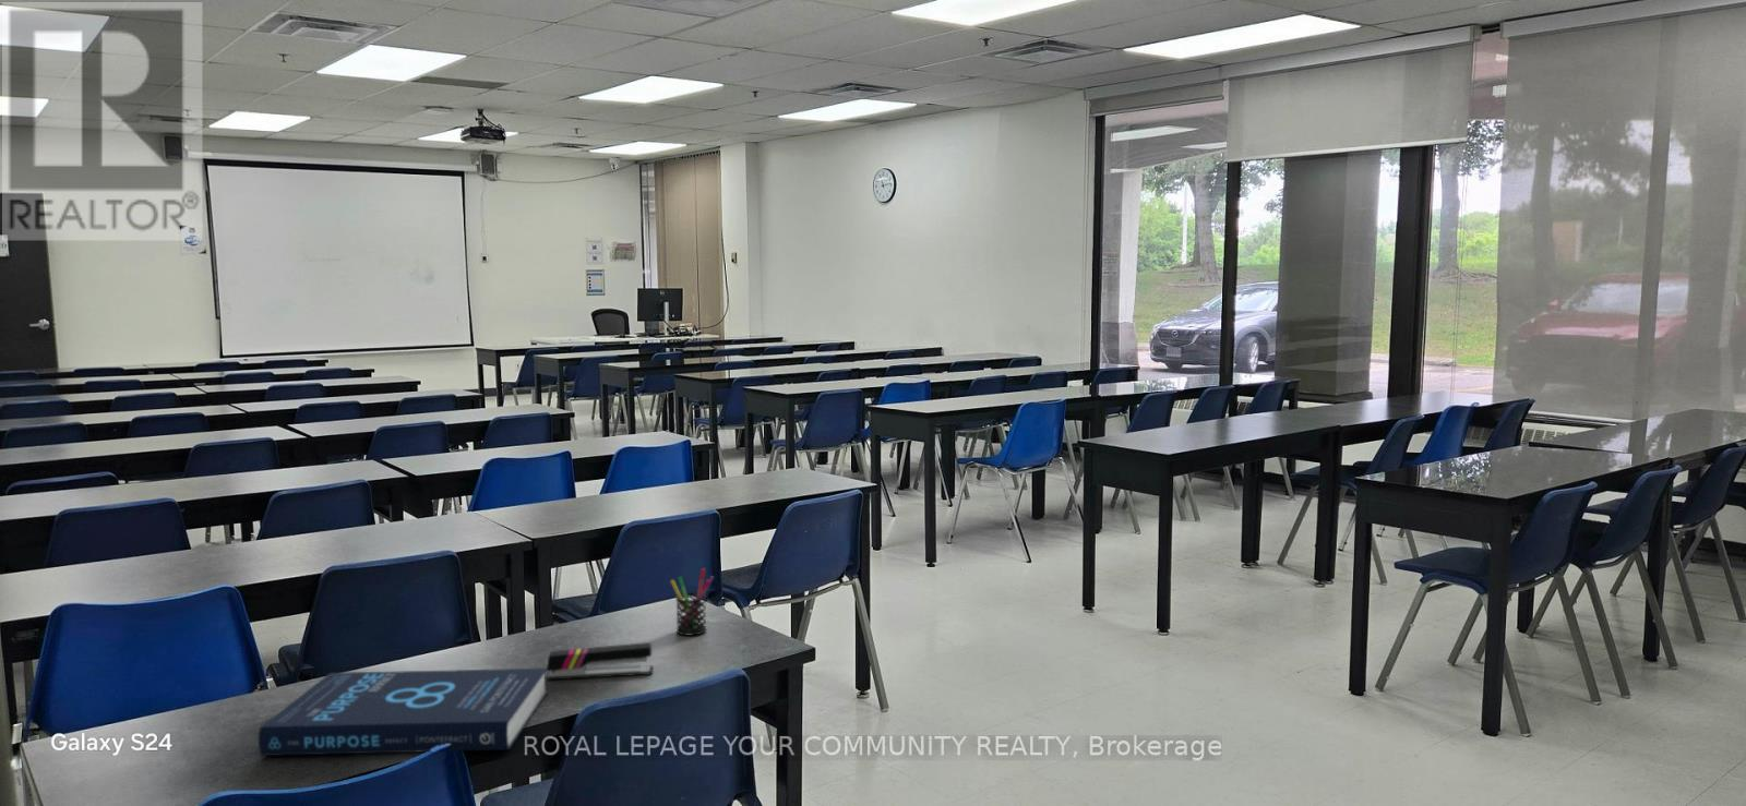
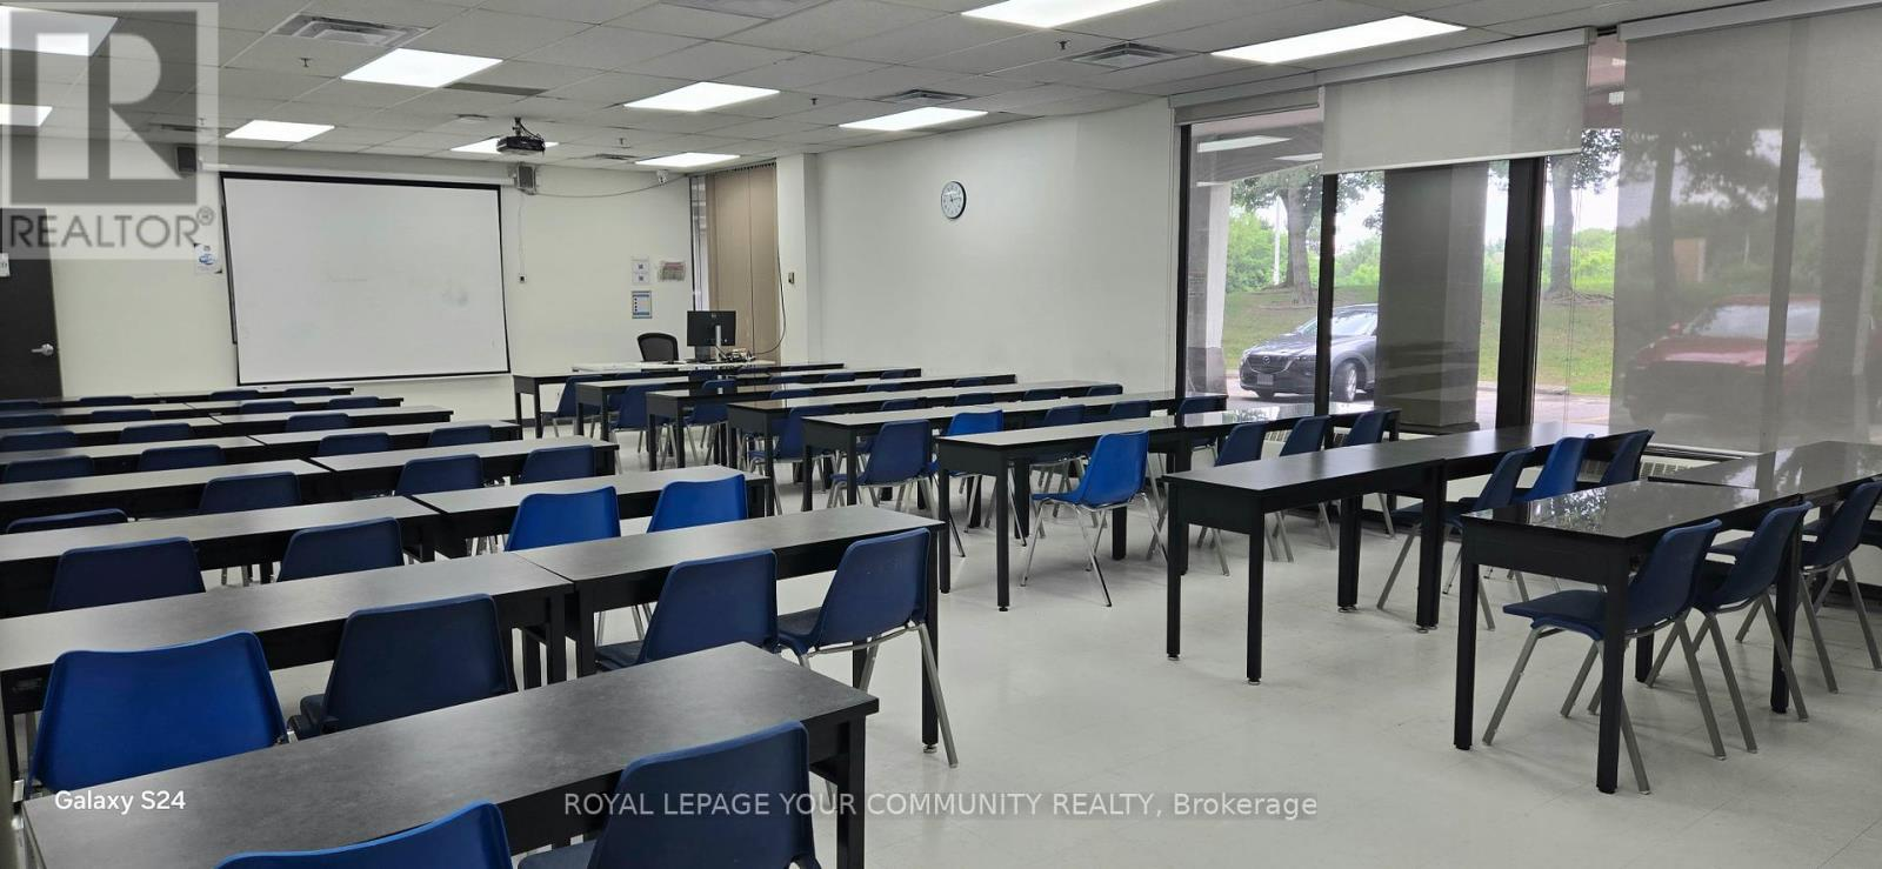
- book (412, 709)
- pen holder (689, 600)
- stapler (600, 660)
